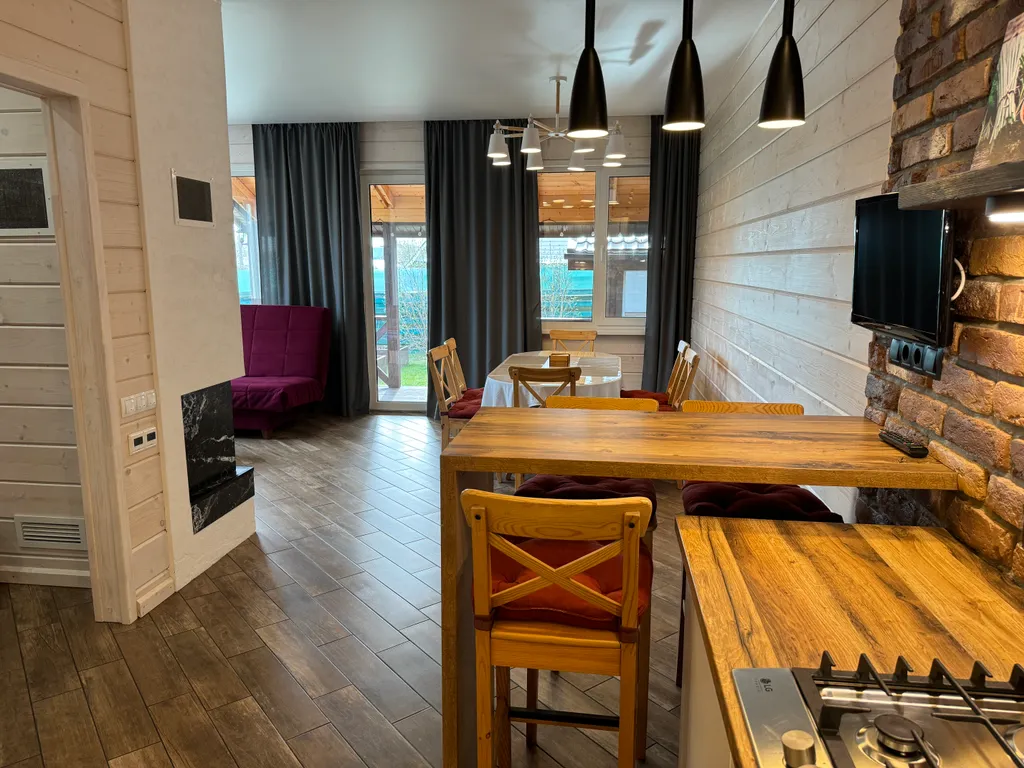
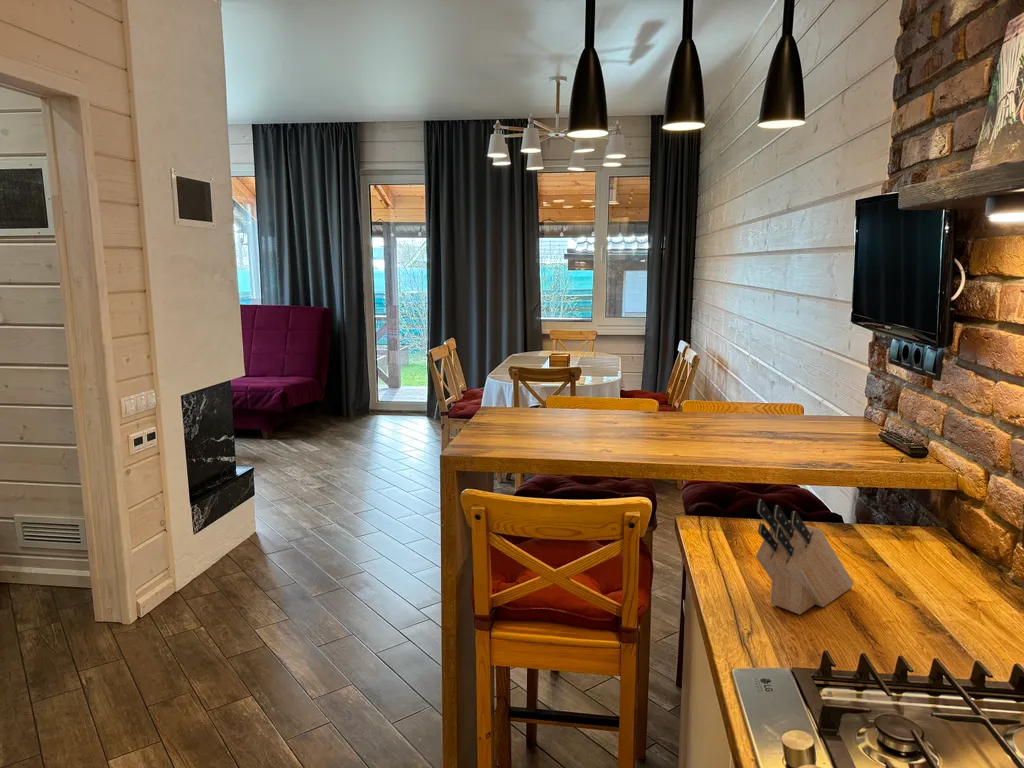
+ knife block (803, 546)
